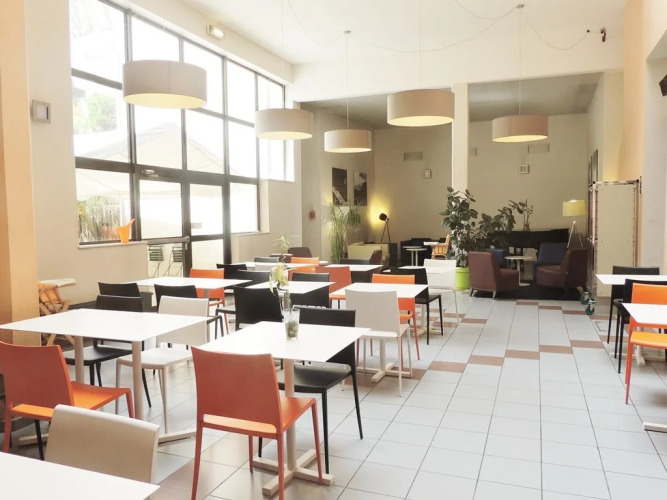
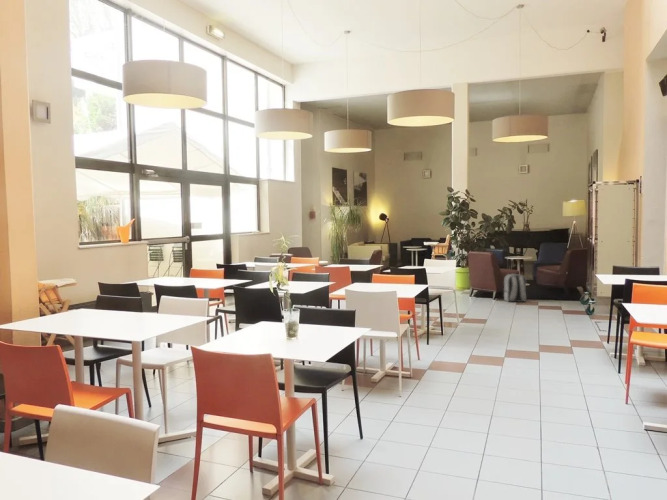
+ backpack (515, 287)
